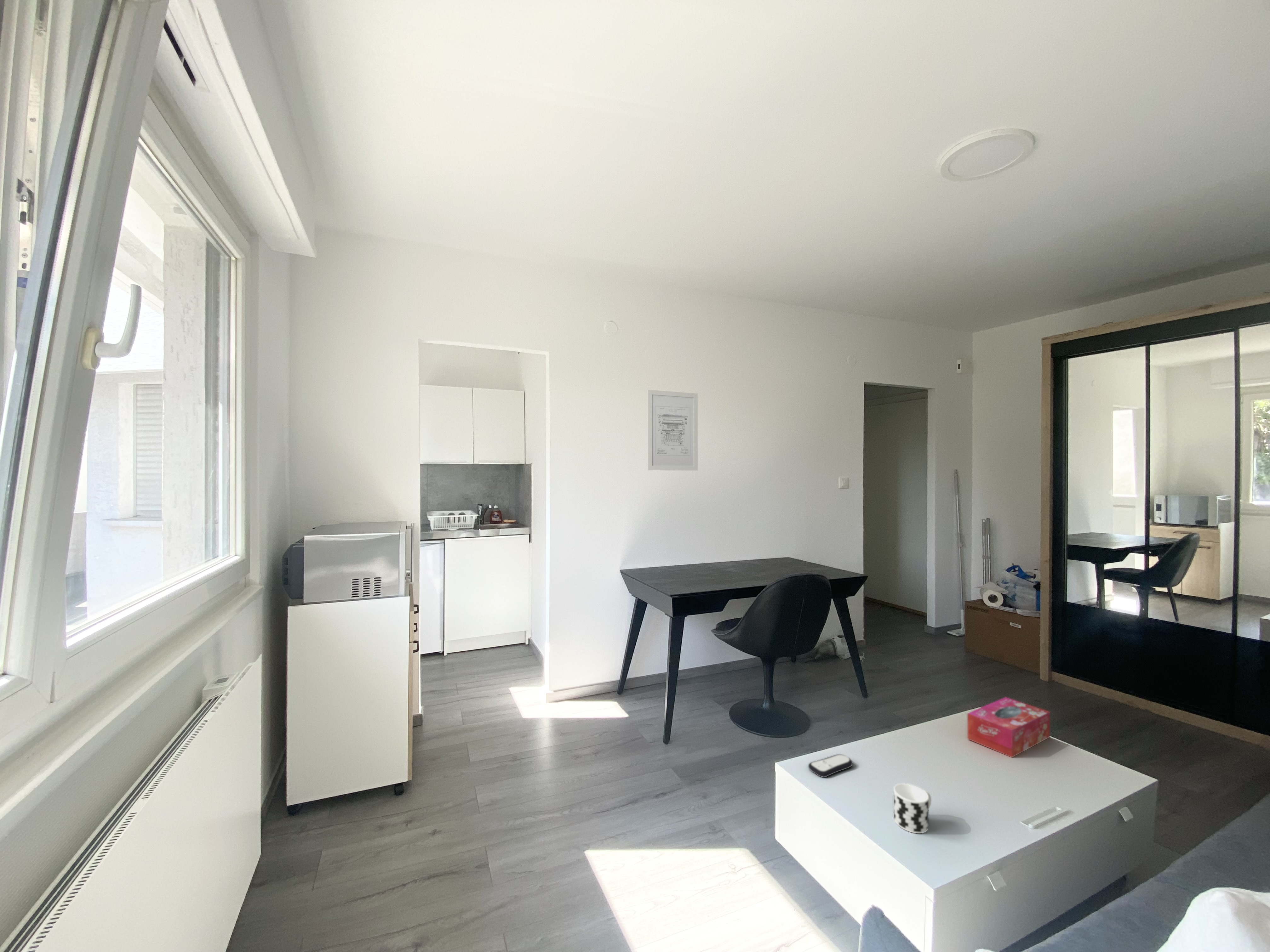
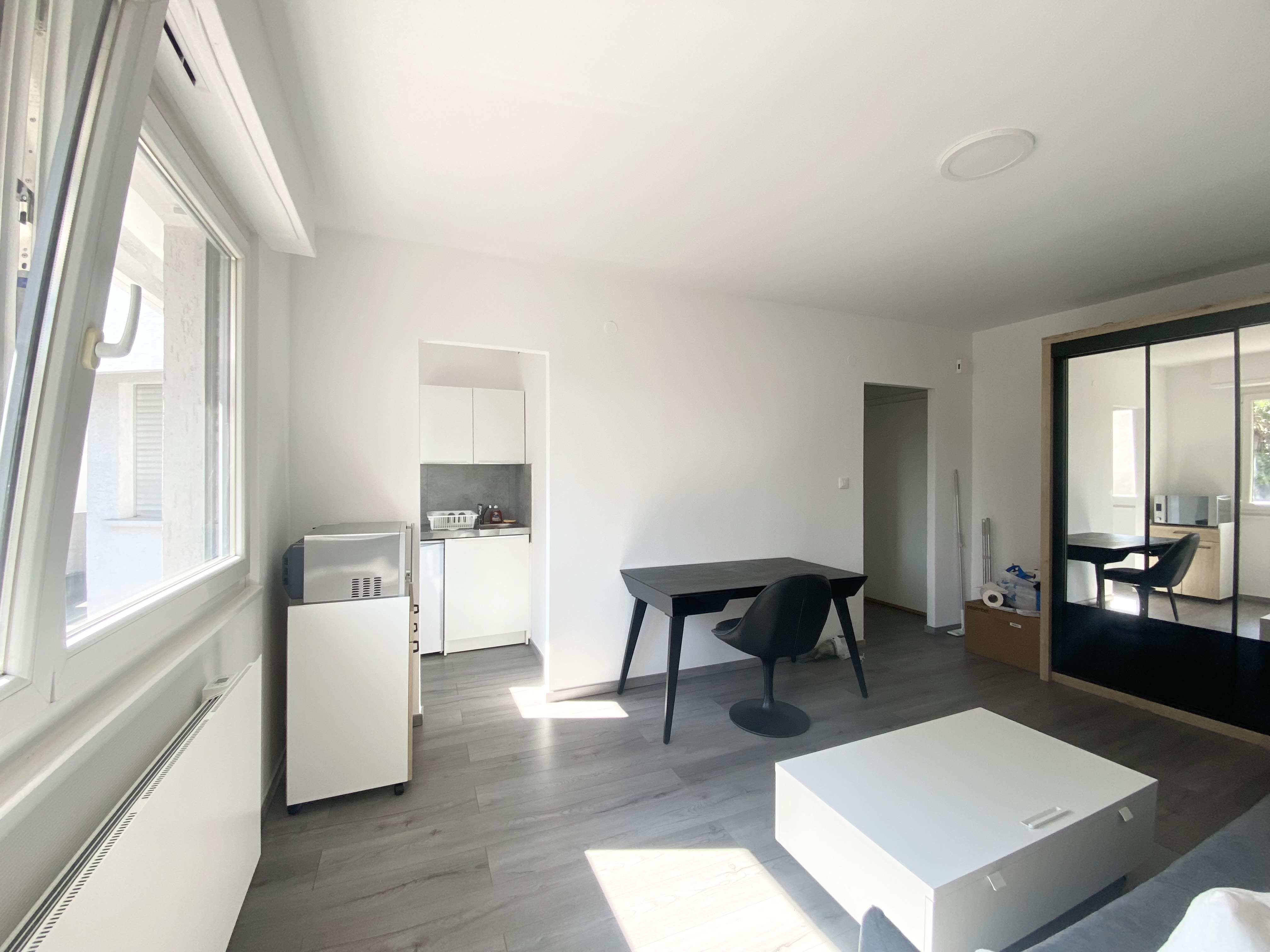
- wall art (673, 431)
- tissue box (1009, 725)
- cup (915, 807)
- remote control (831, 765)
